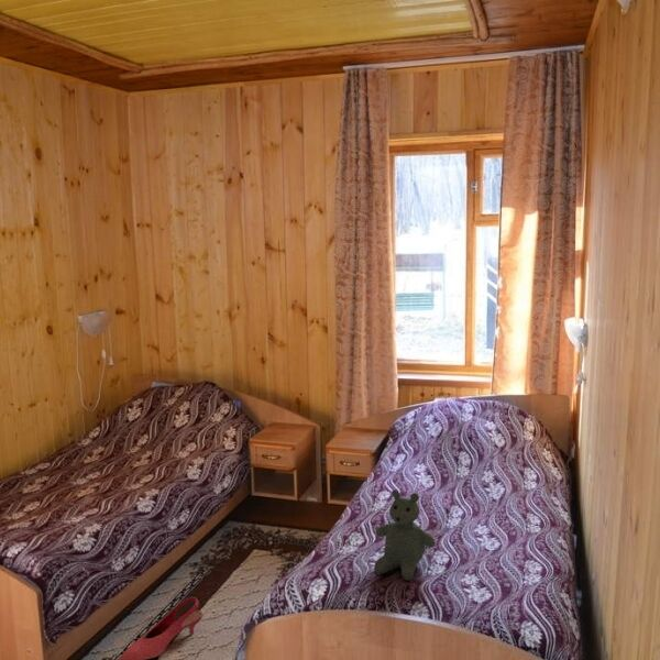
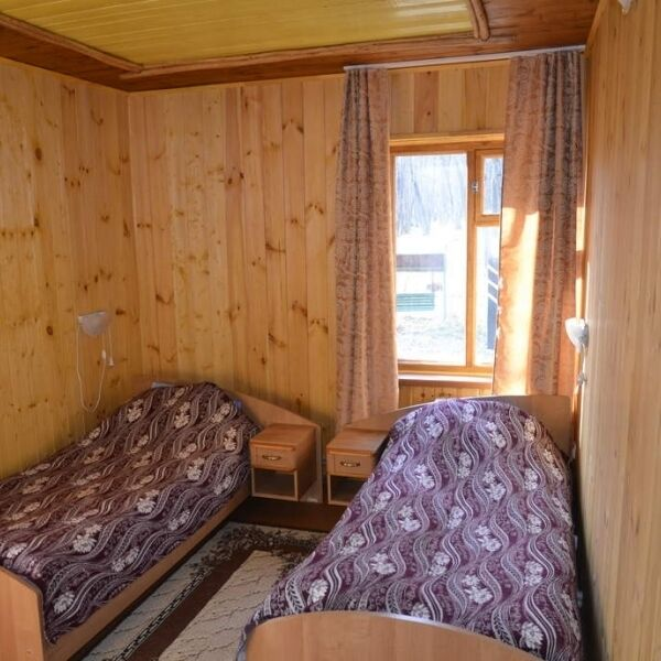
- stuffed bear (400, 531)
- shoe (163, 628)
